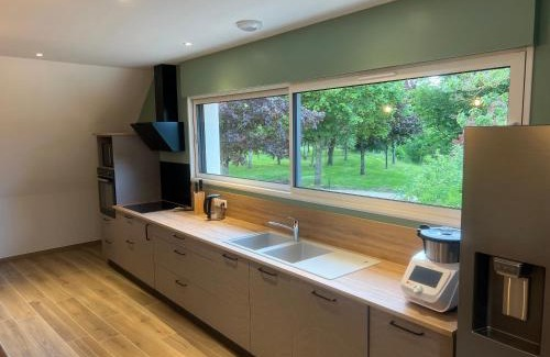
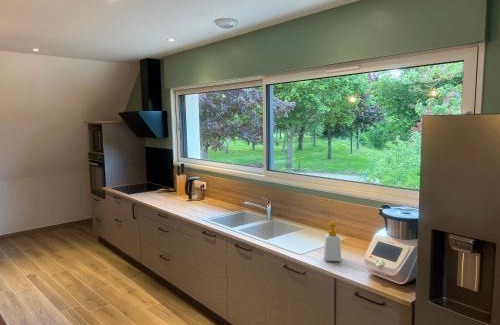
+ soap bottle (328, 240)
